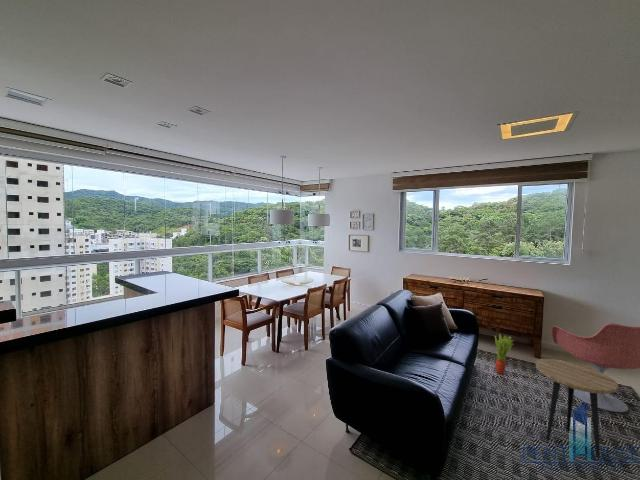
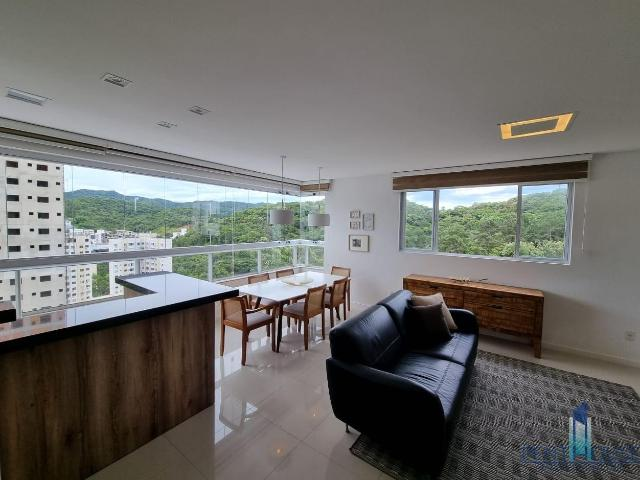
- side table (571, 407)
- potted plant (503, 353)
- armchair (600, 357)
